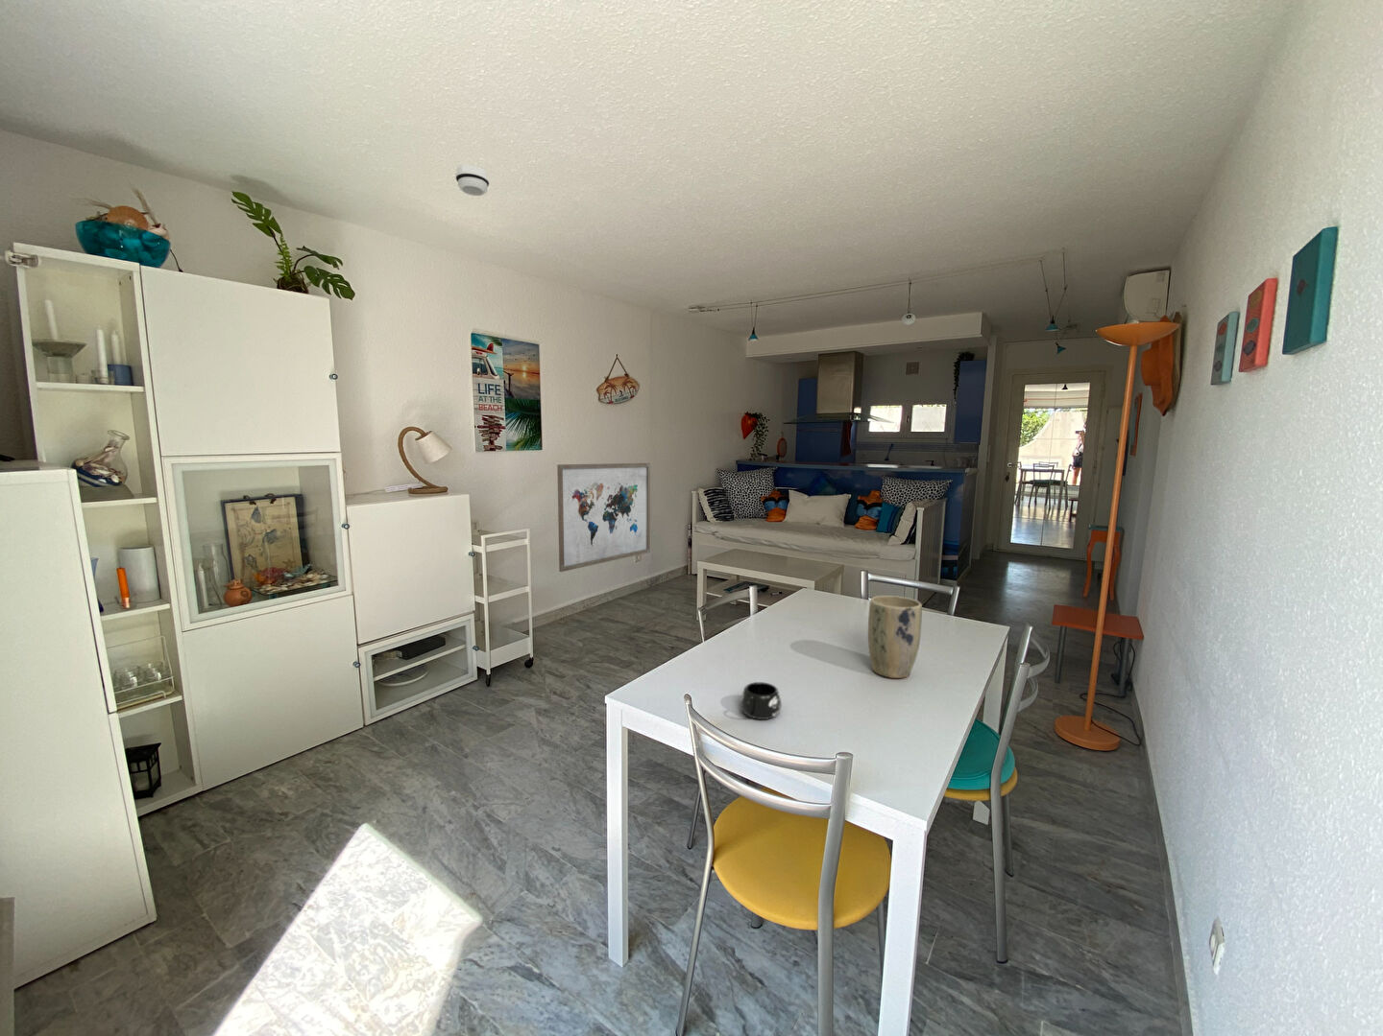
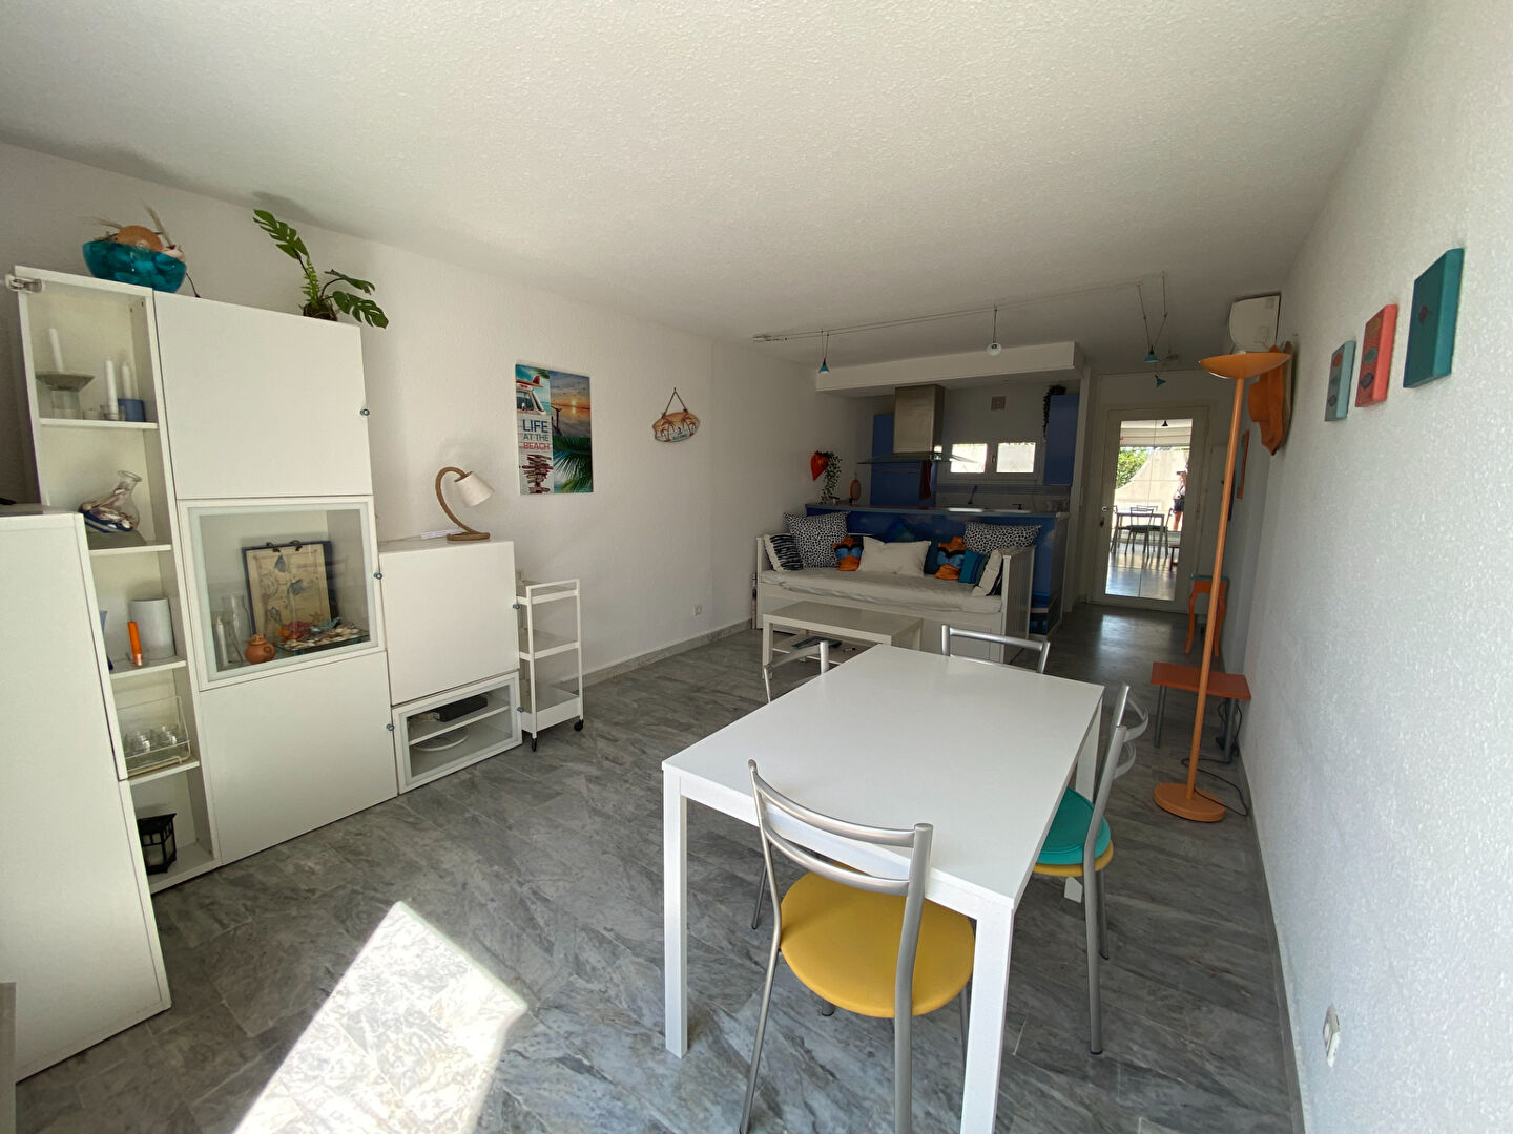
- mug (758, 702)
- plant pot (893, 637)
- wall art (608, 513)
- smoke detector (473, 181)
